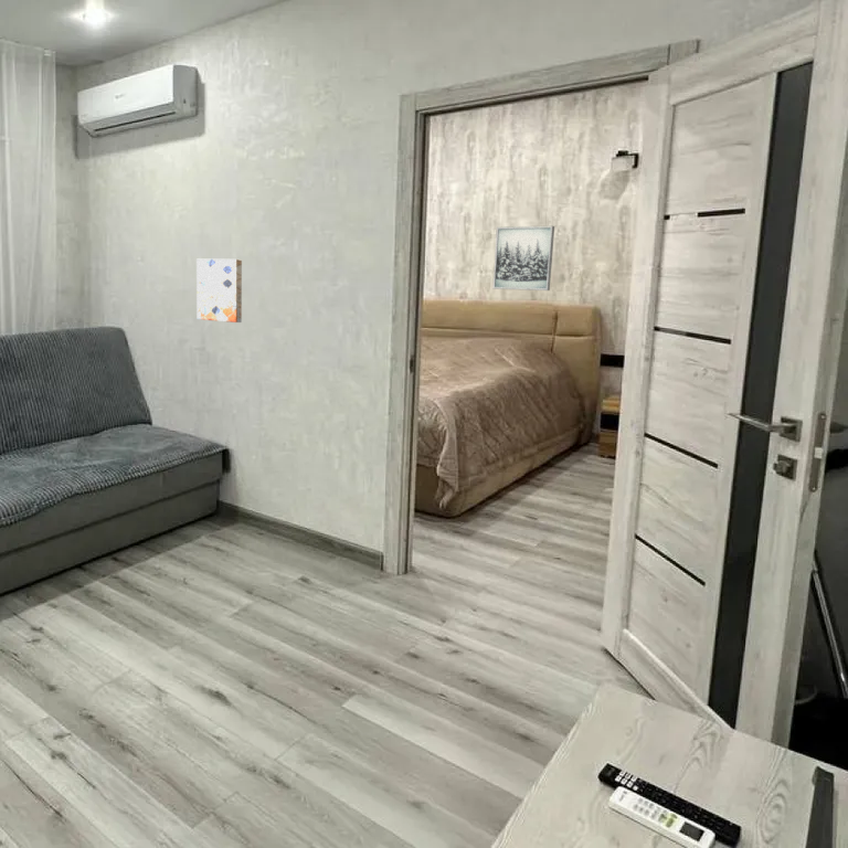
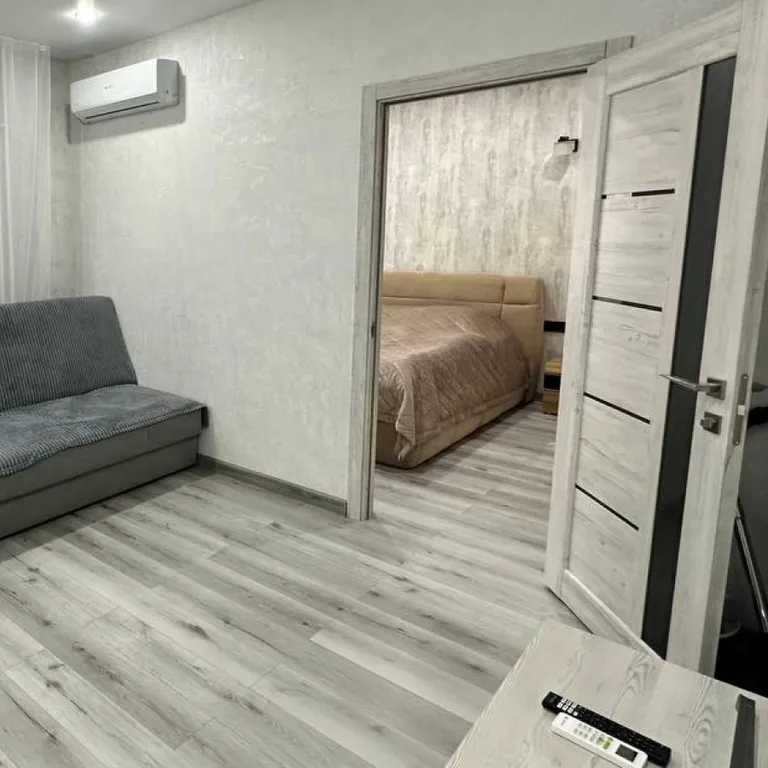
- wall art (522, 258)
- wall art (219, 289)
